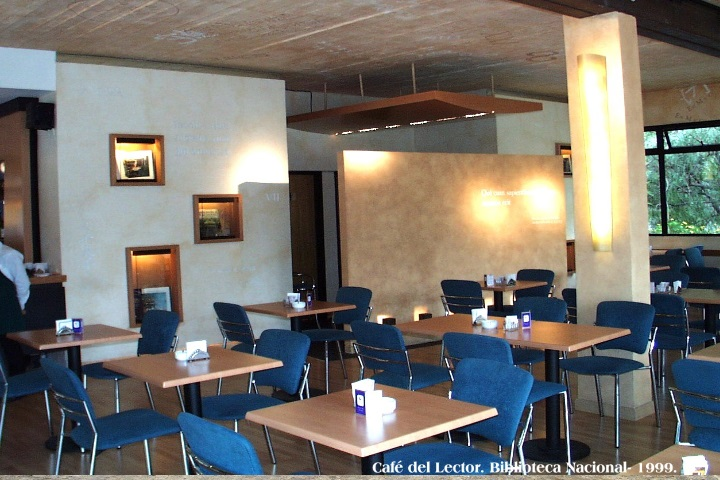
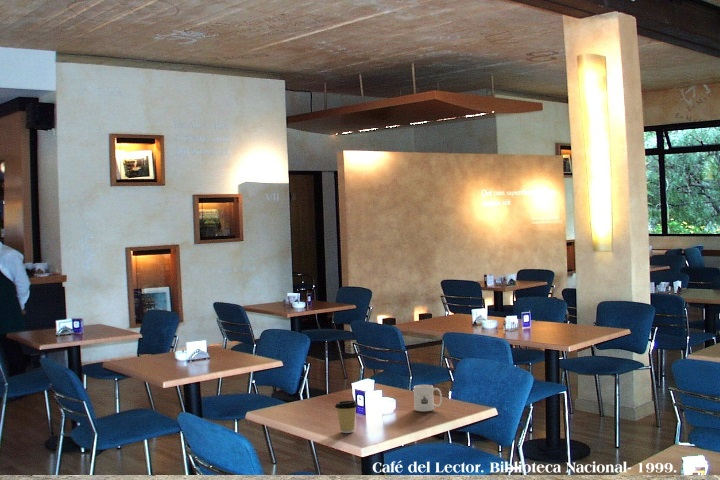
+ coffee cup (346, 416)
+ mug (427, 397)
